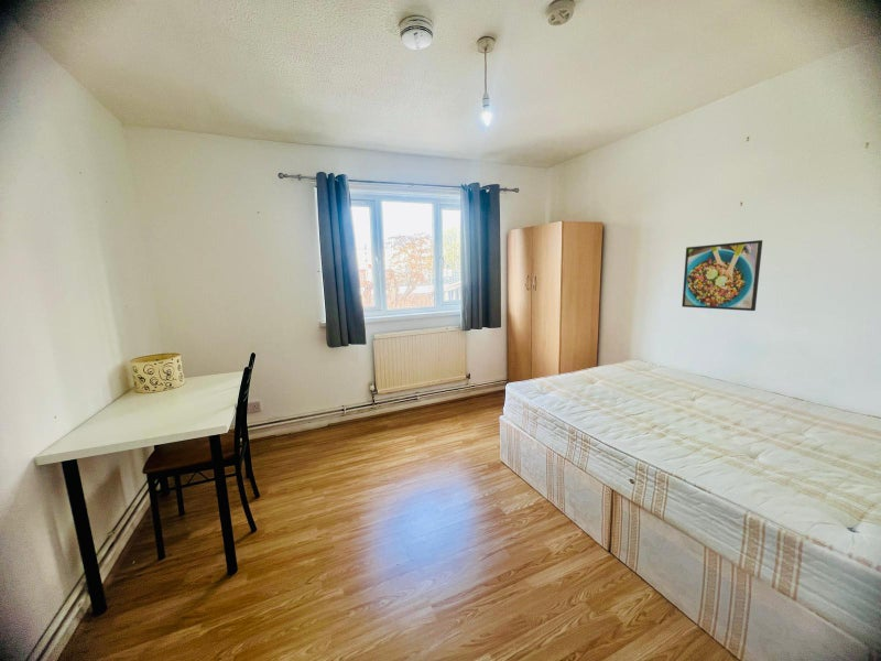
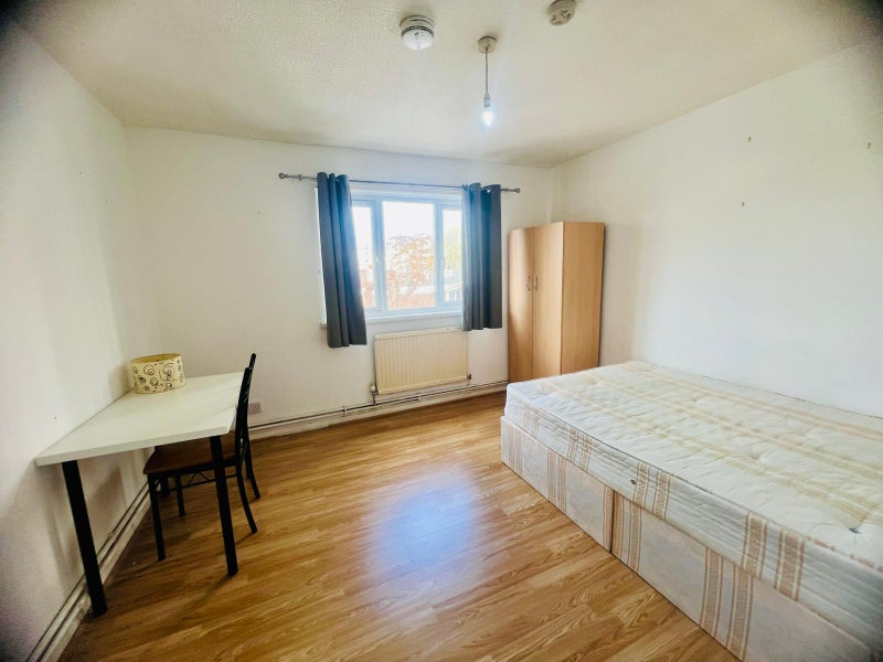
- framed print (718, 277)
